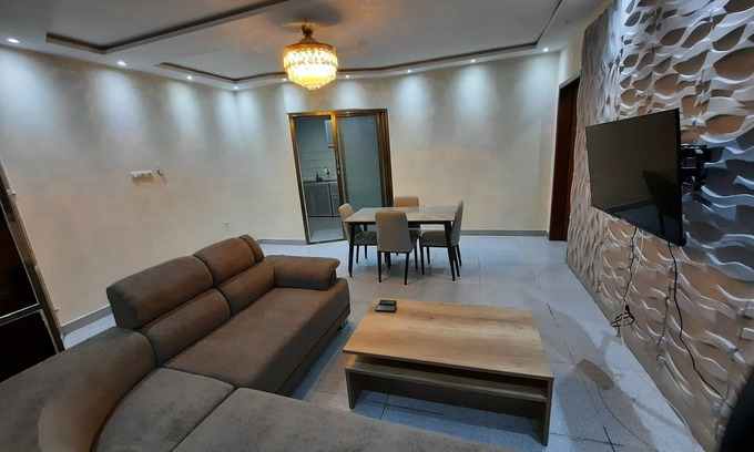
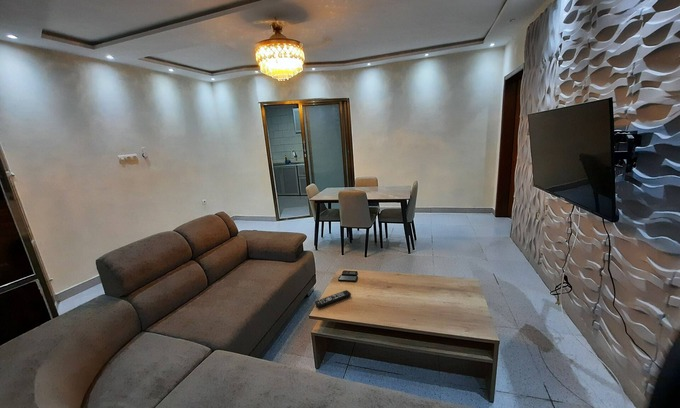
+ remote control (333, 298)
